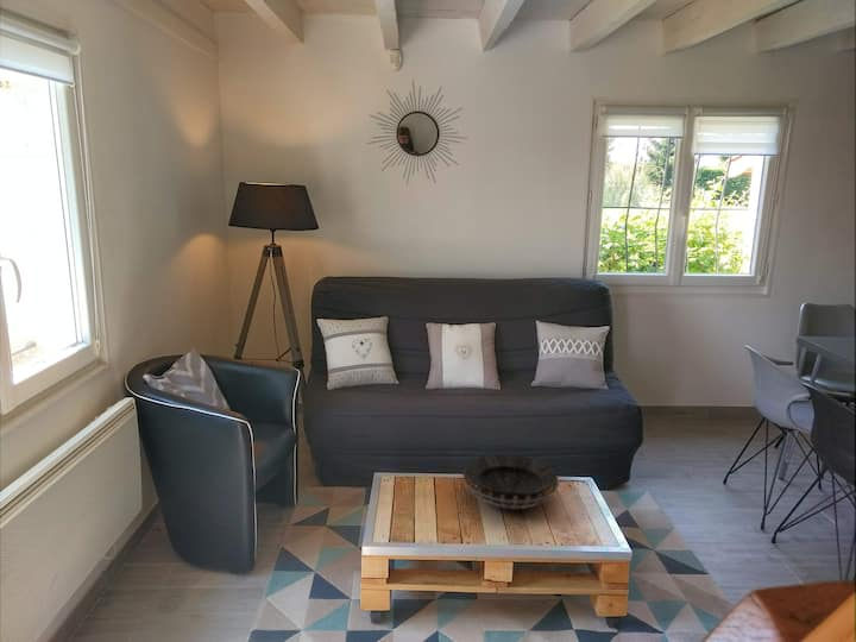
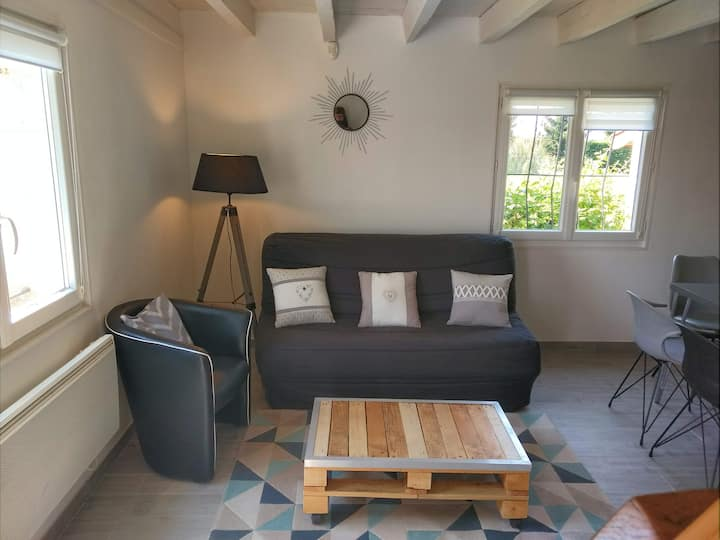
- decorative bowl (509, 485)
